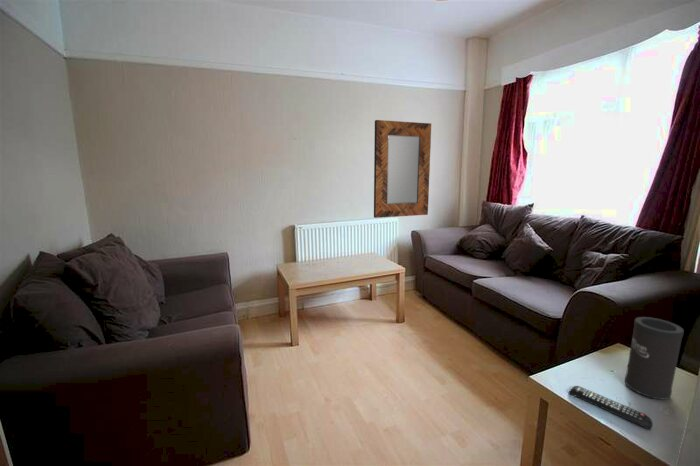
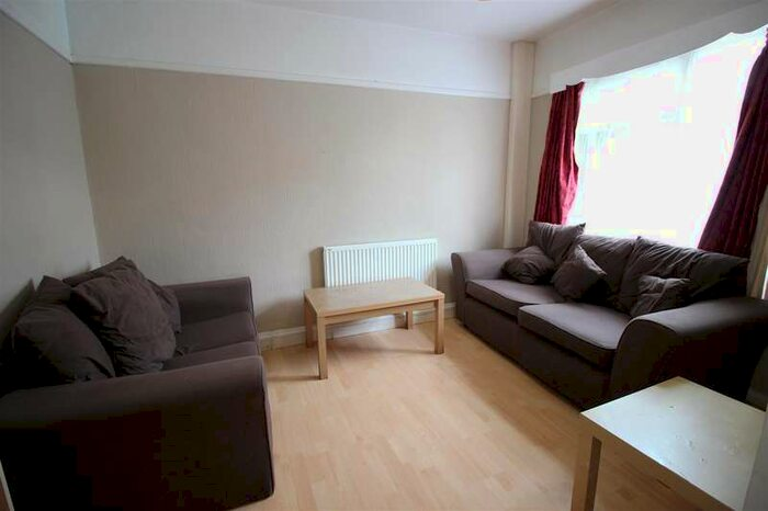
- speaker (652, 357)
- remote control (608, 405)
- home mirror (402, 170)
